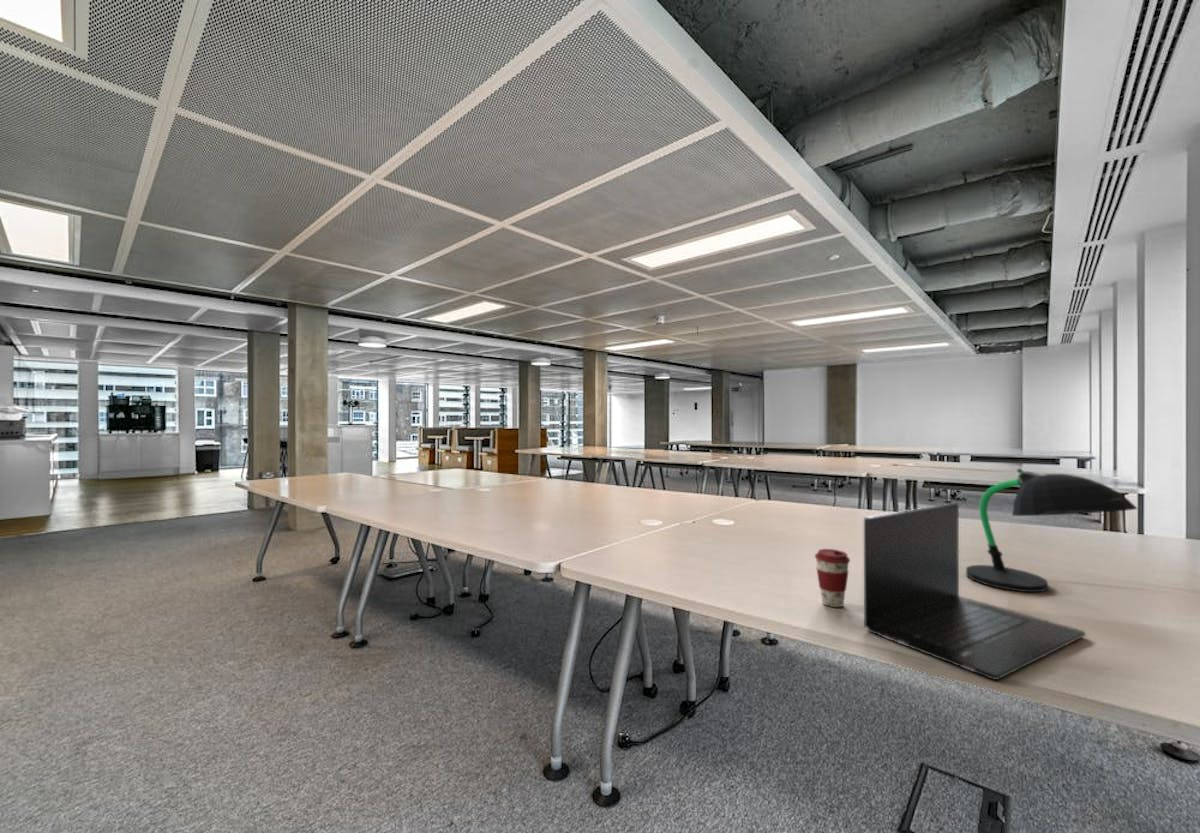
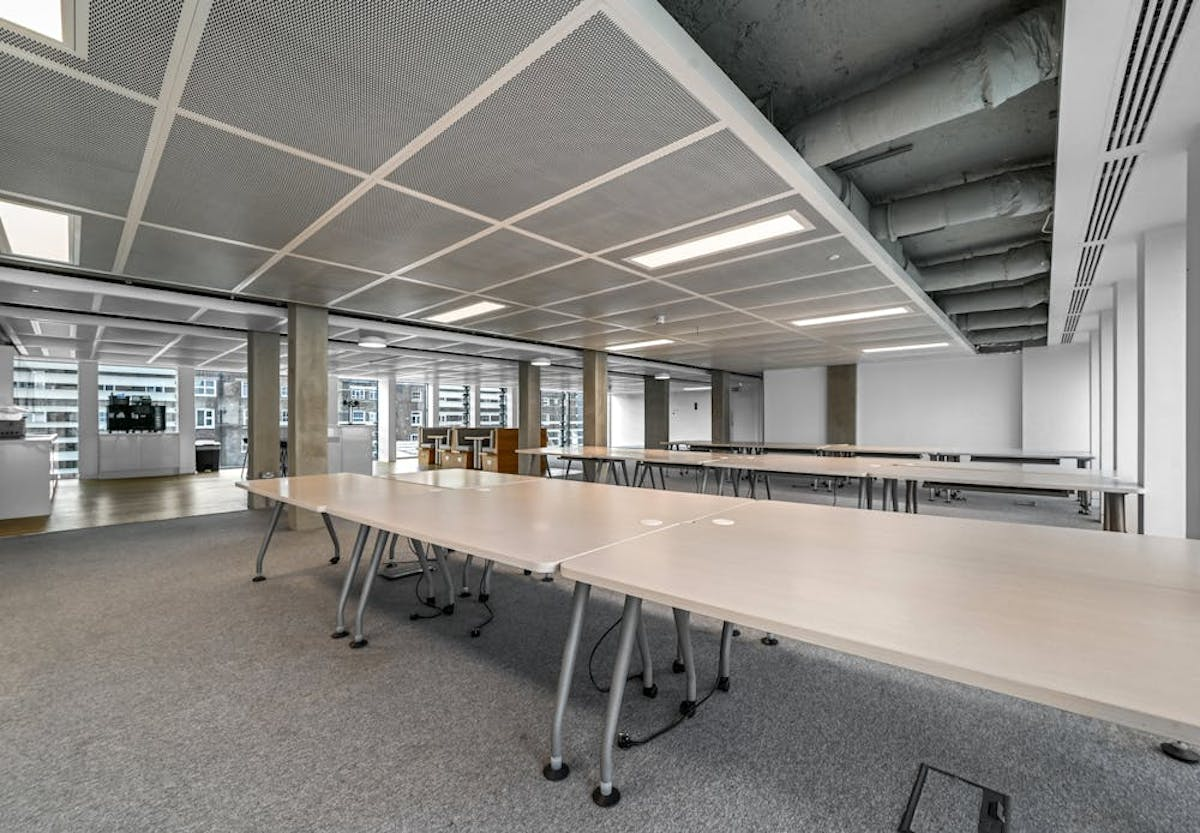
- laptop (958, 576)
- desk lamp (1039, 515)
- coffee cup (832, 577)
